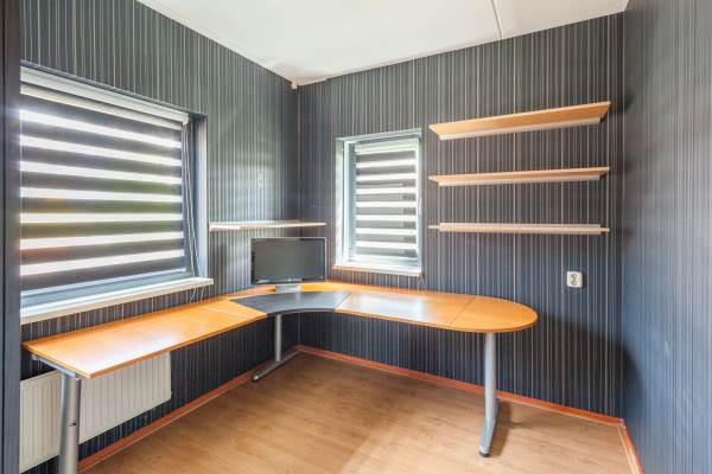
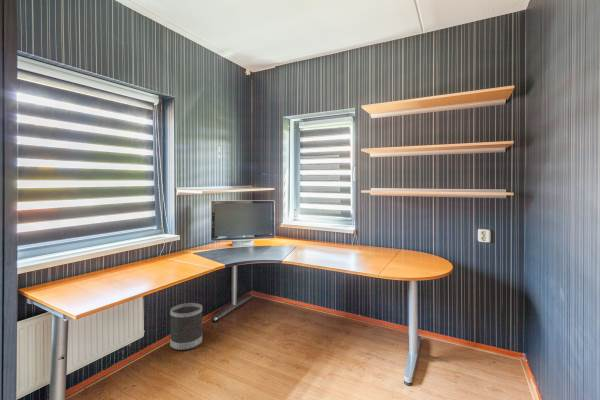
+ wastebasket (186, 325)
